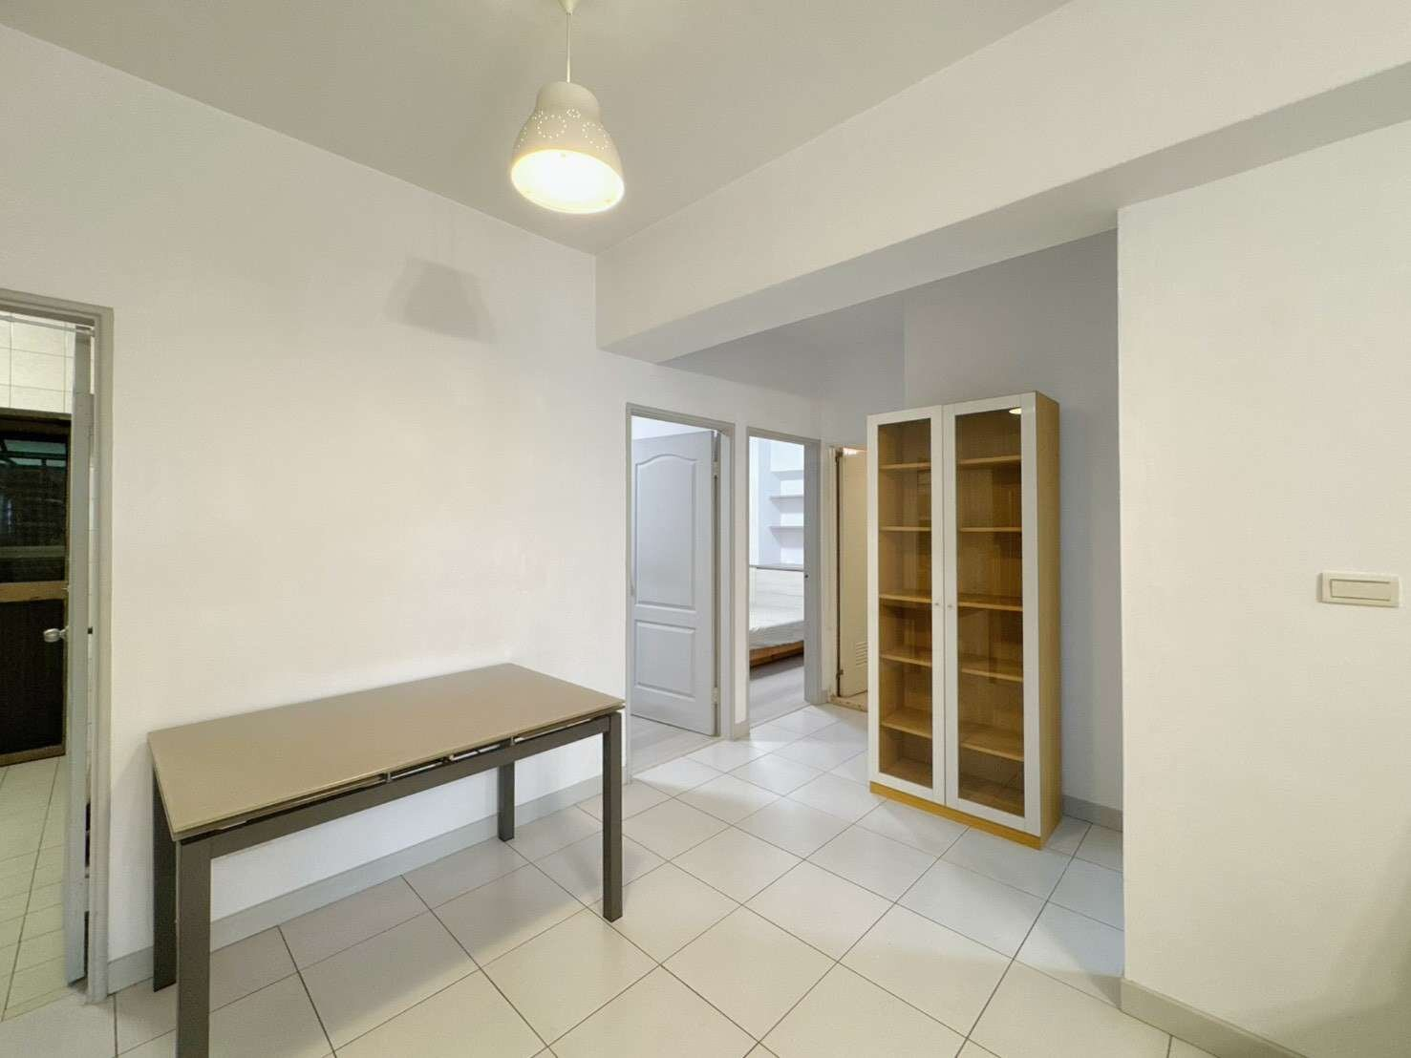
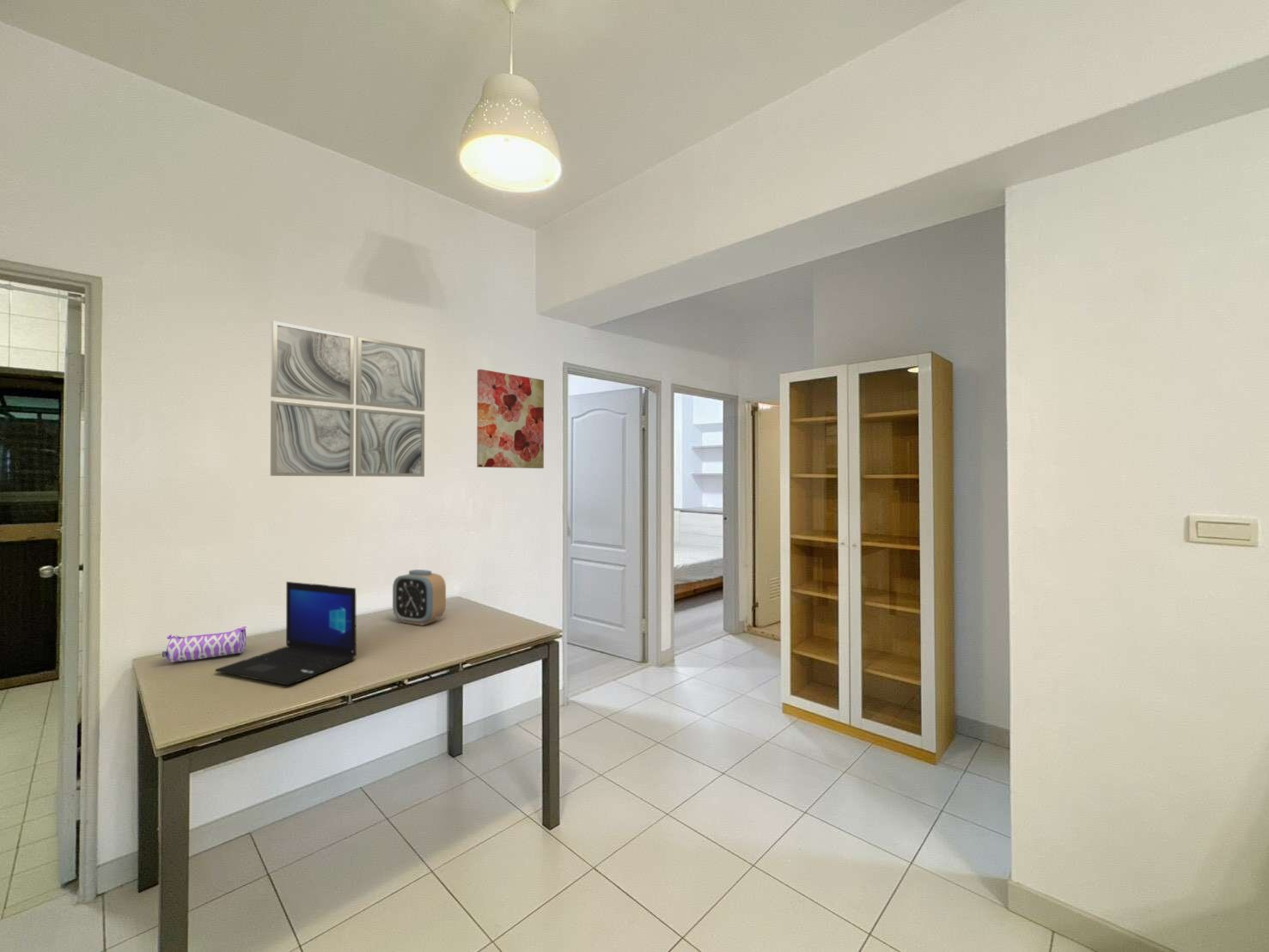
+ wall art (353, 408)
+ pencil case (207, 644)
+ laptop (288, 628)
+ wall art (511, 421)
+ alarm clock (418, 596)
